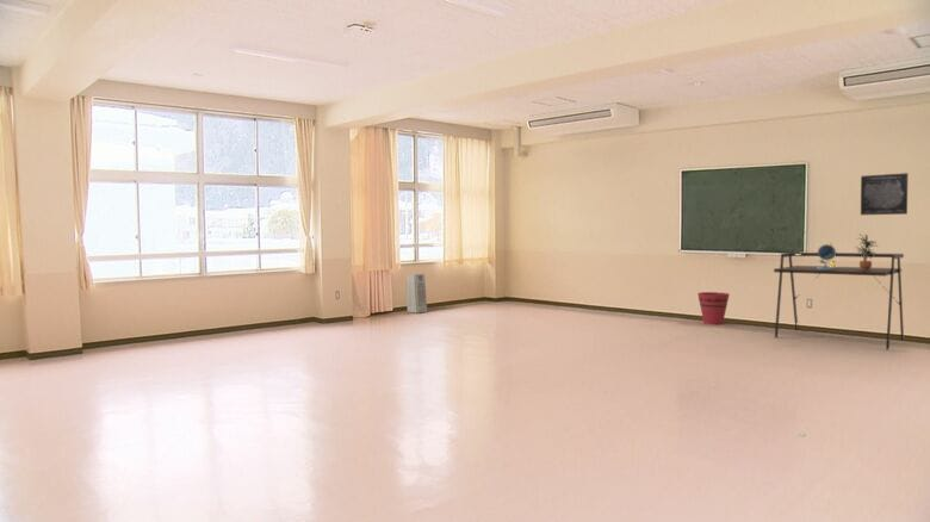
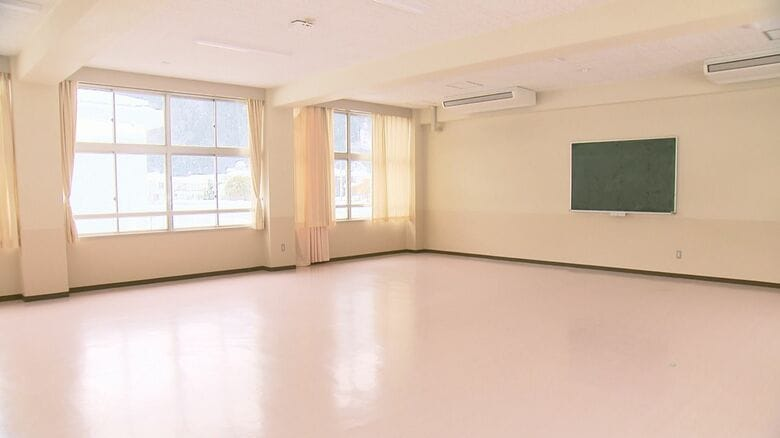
- bucket (713, 307)
- potted plant (867, 251)
- air purifier (415, 292)
- wall art (884, 194)
- globe (825, 255)
- desk (837, 273)
